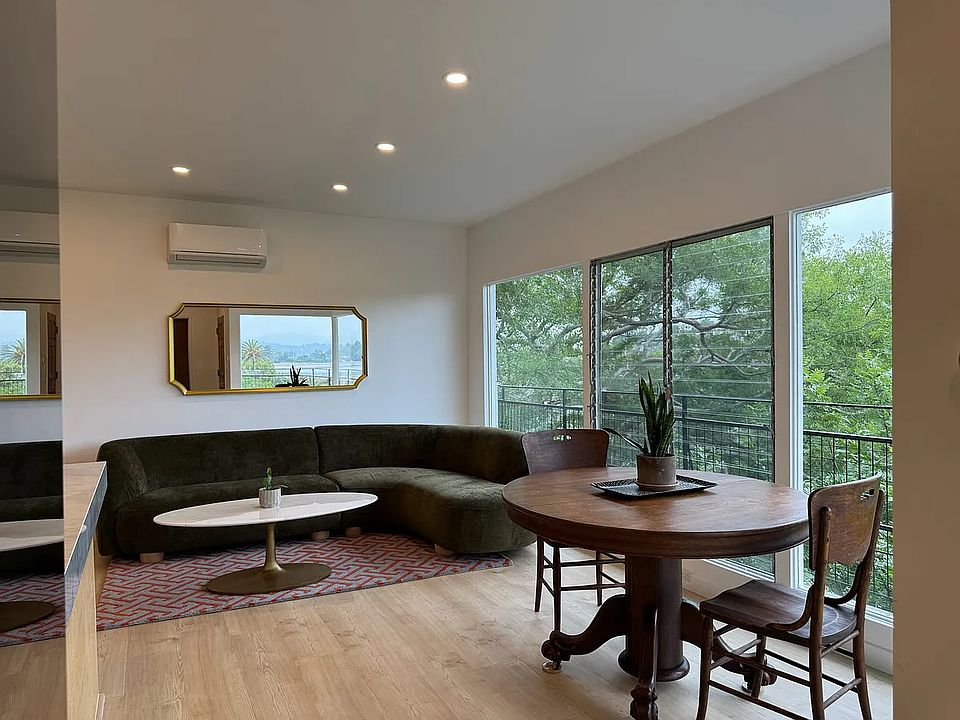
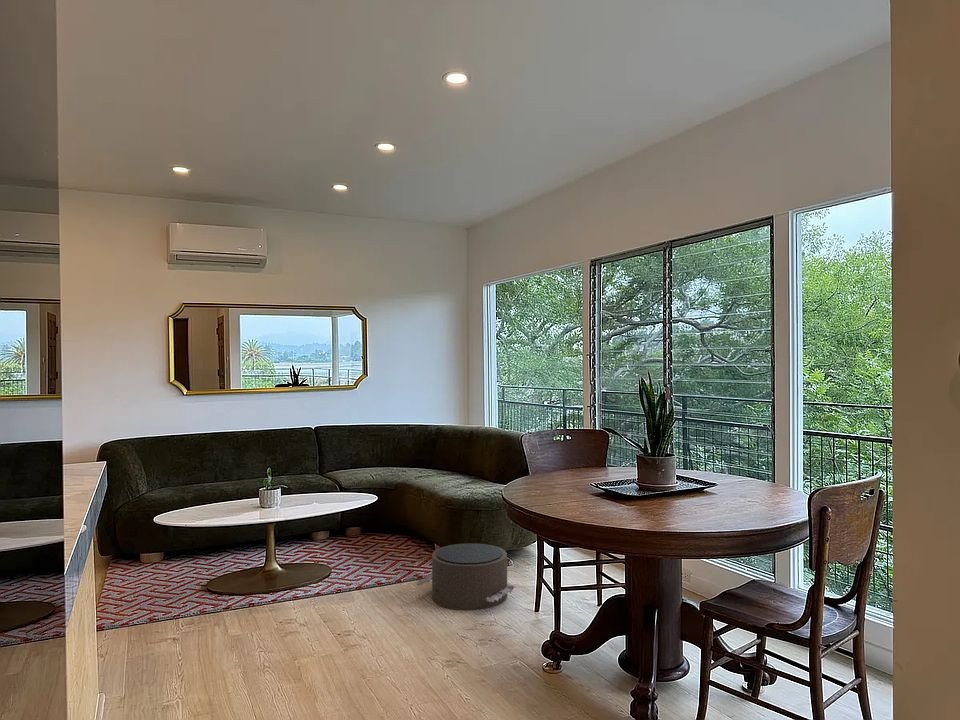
+ pouf (465, 575)
